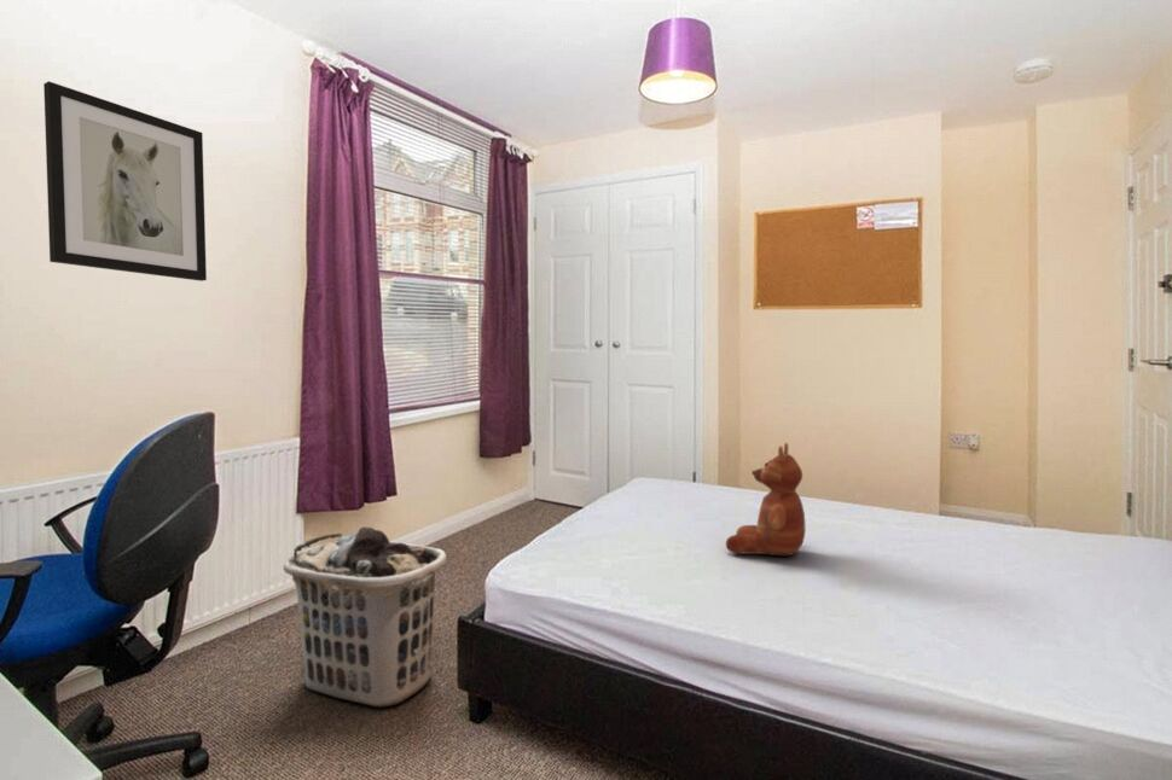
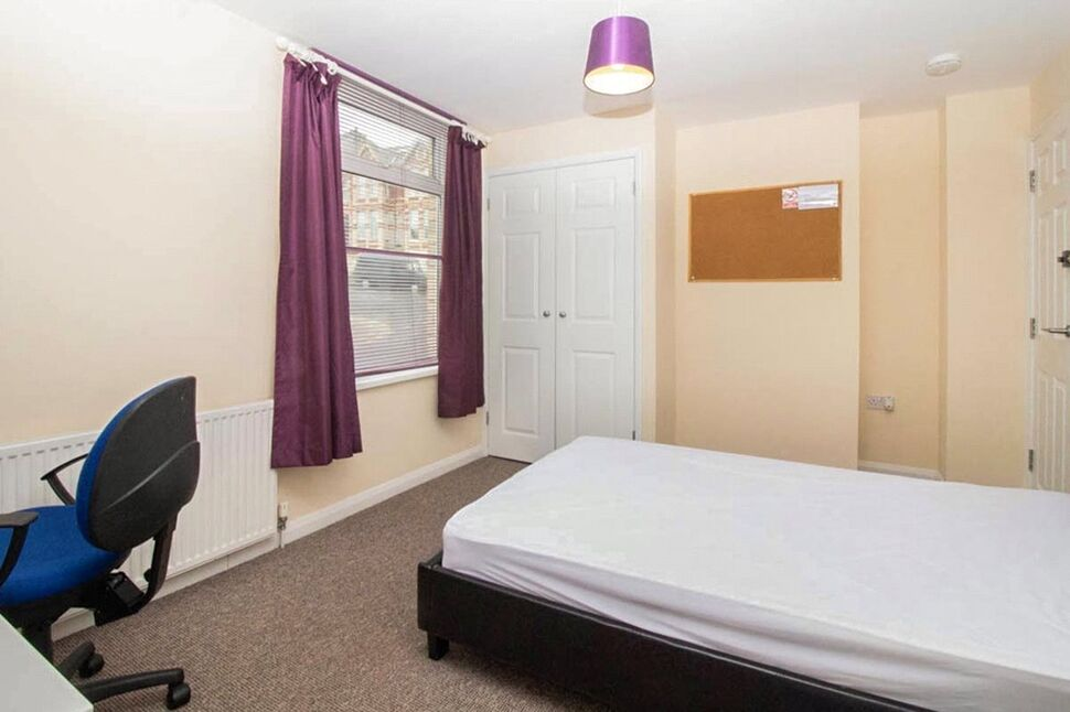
- wall art (133, 191)
- clothes hamper (367, 606)
- teddy bear (766, 497)
